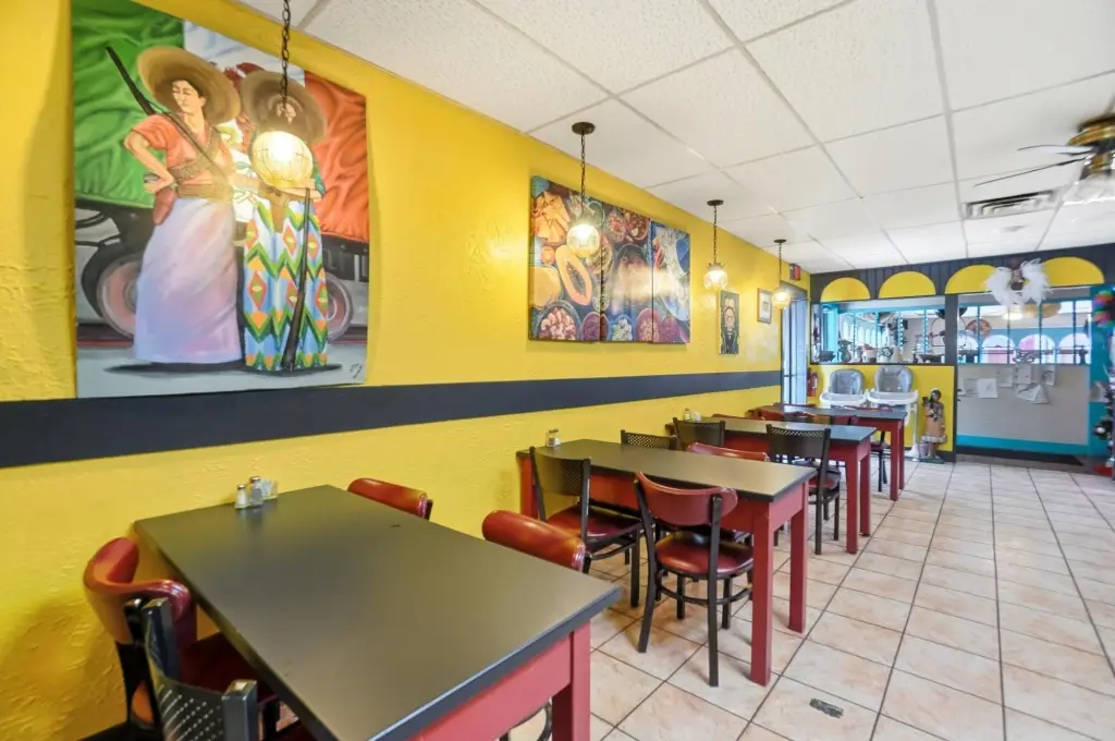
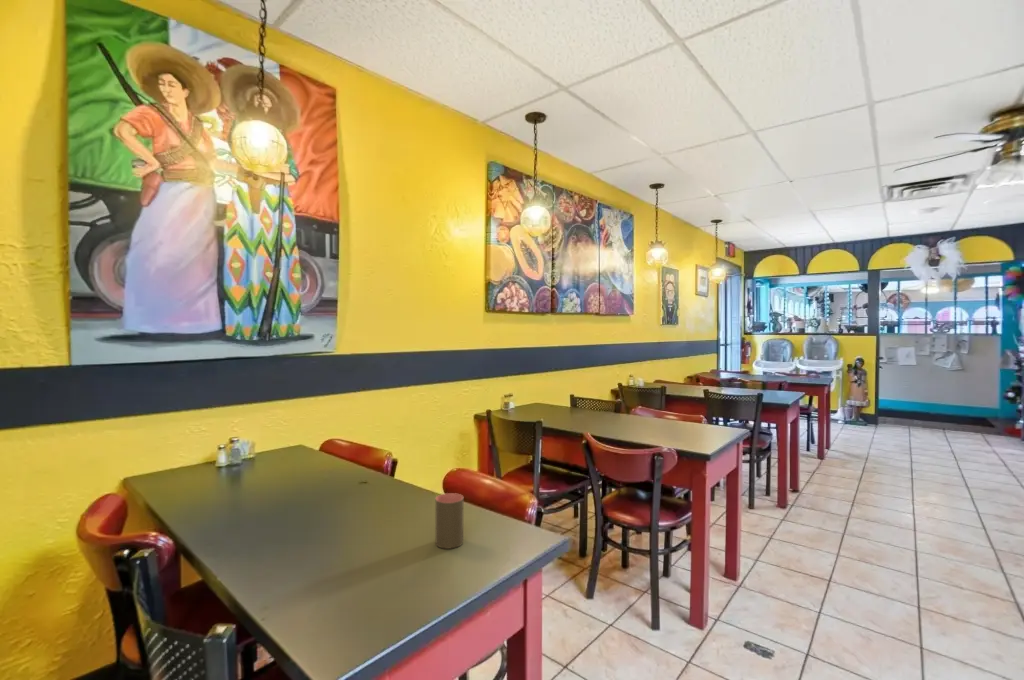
+ cup (449, 520)
